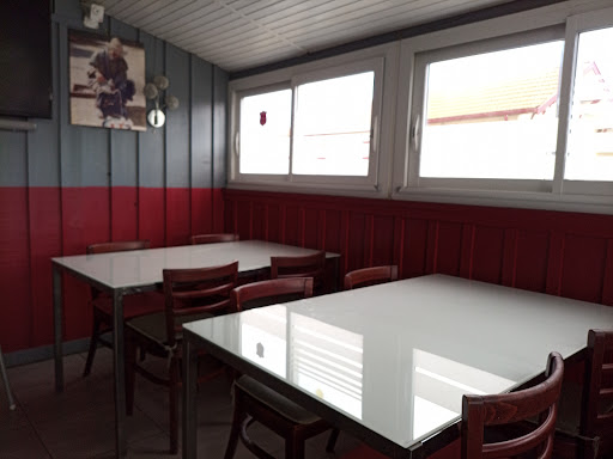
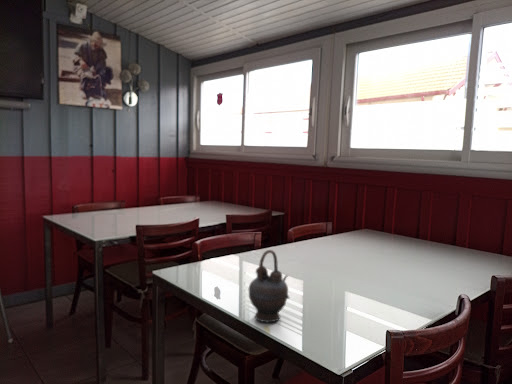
+ teapot (271, 283)
